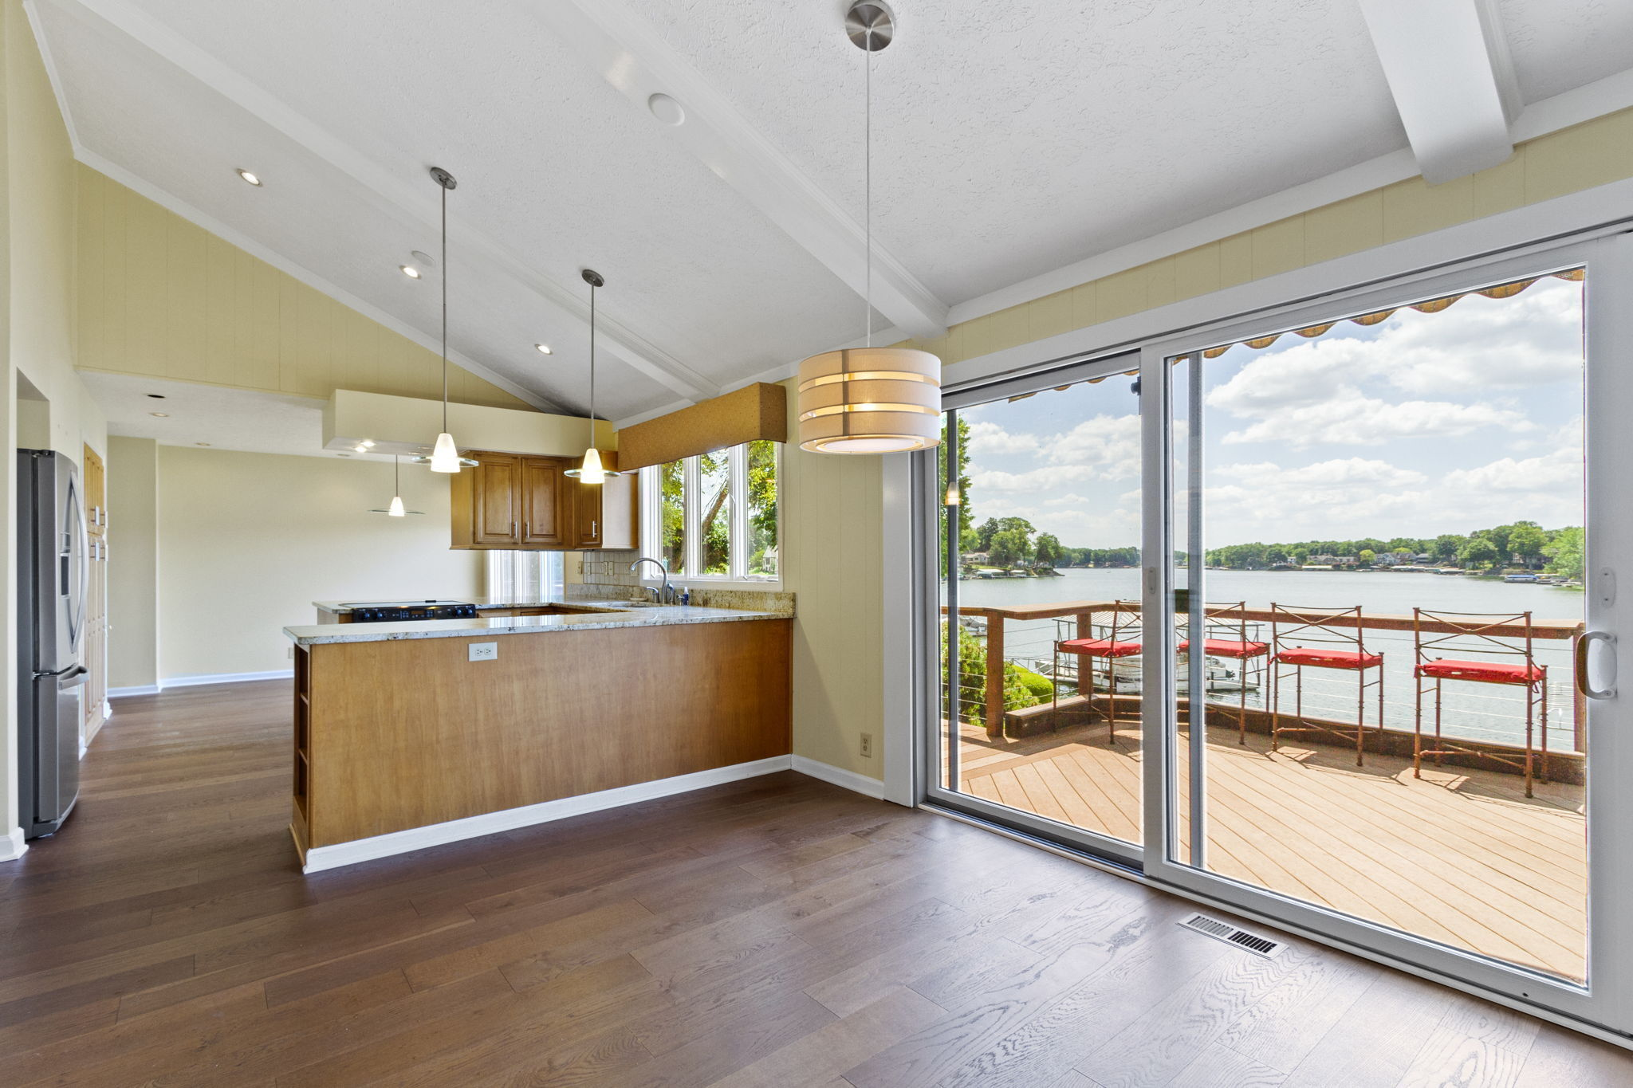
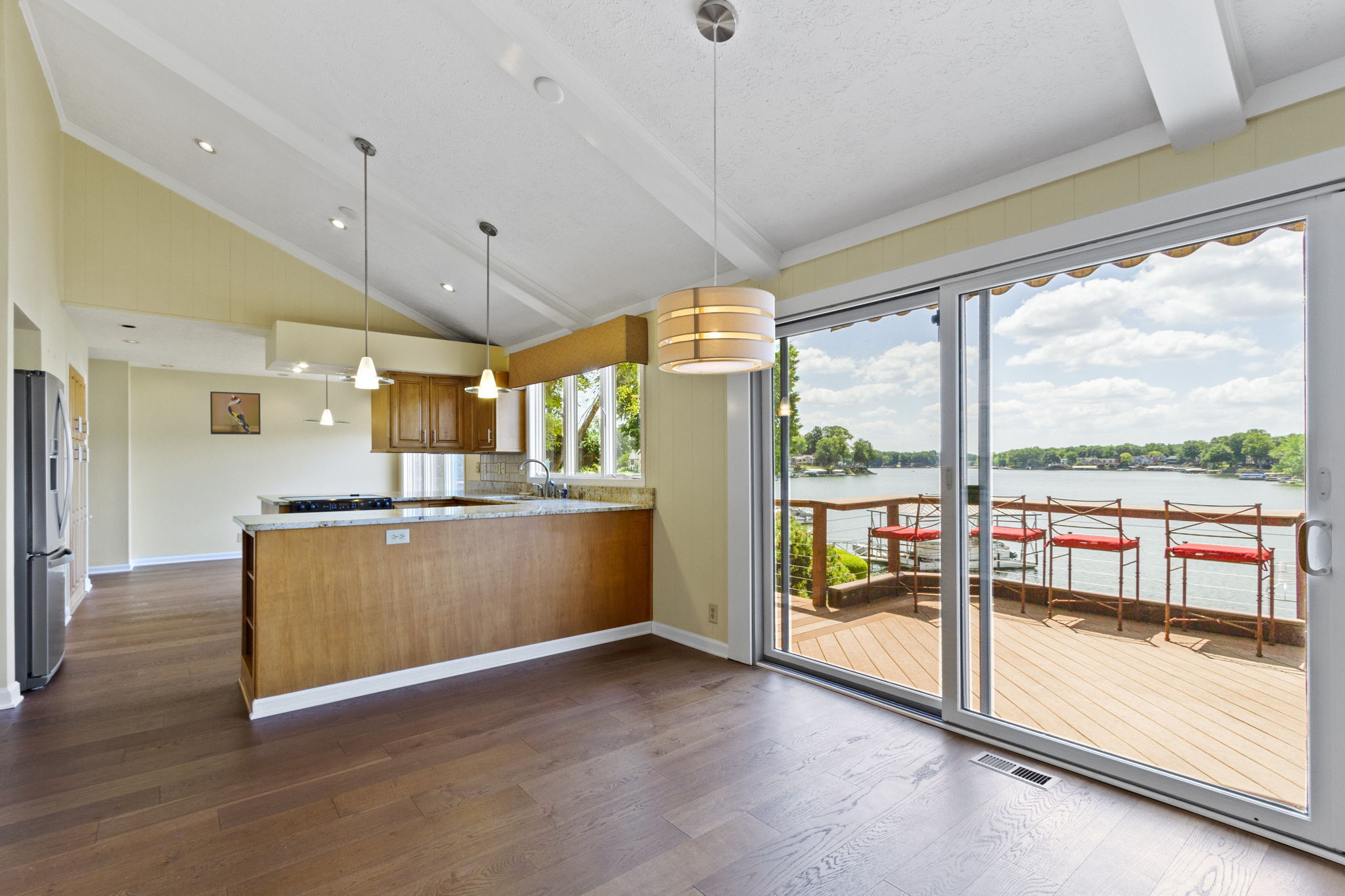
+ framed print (236, 413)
